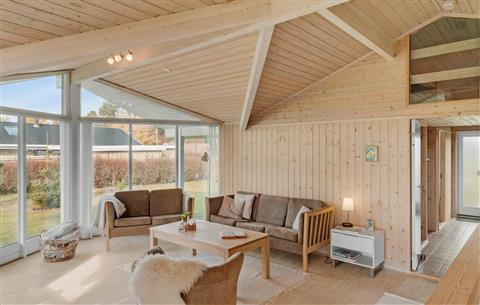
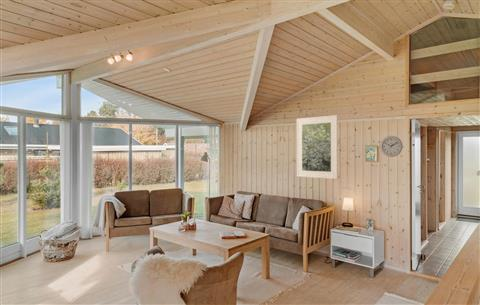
+ wall clock (391, 146)
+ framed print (316, 147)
